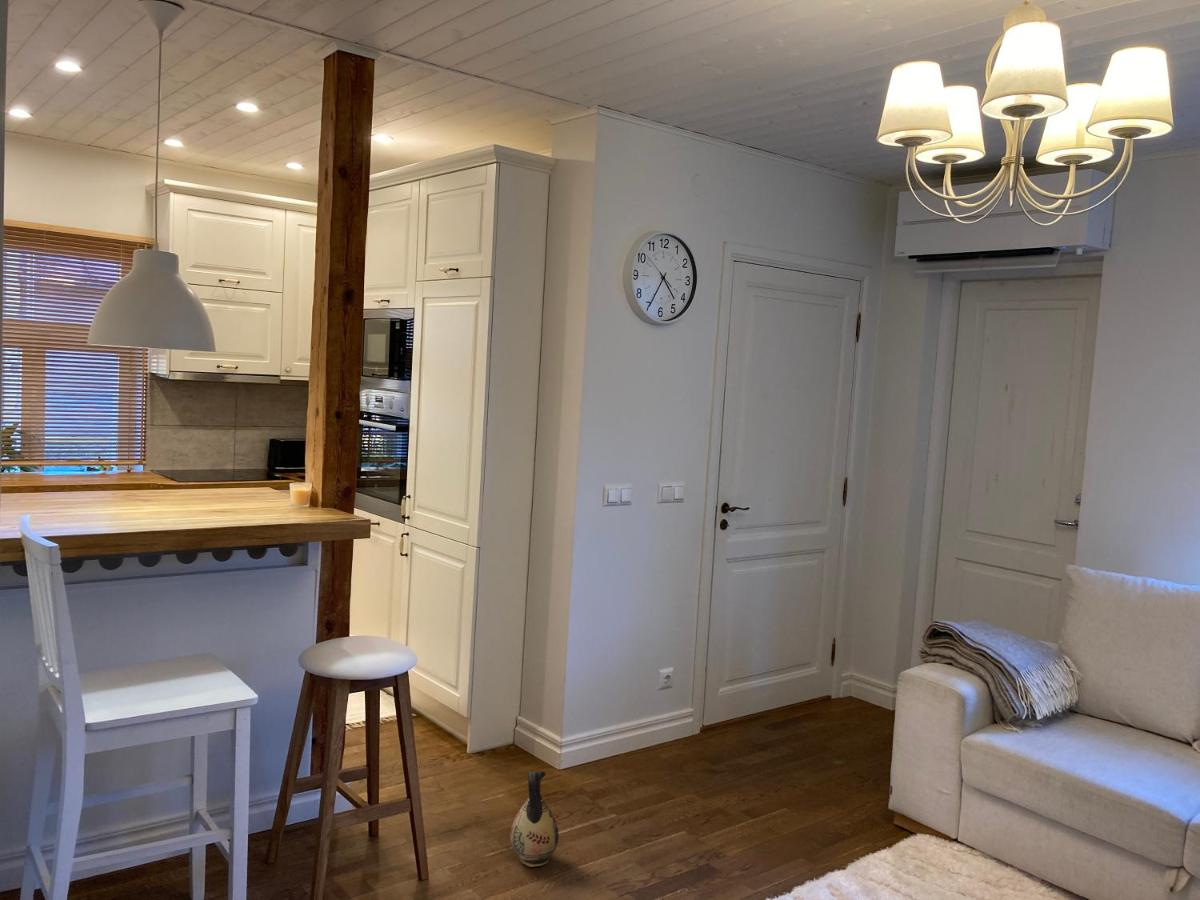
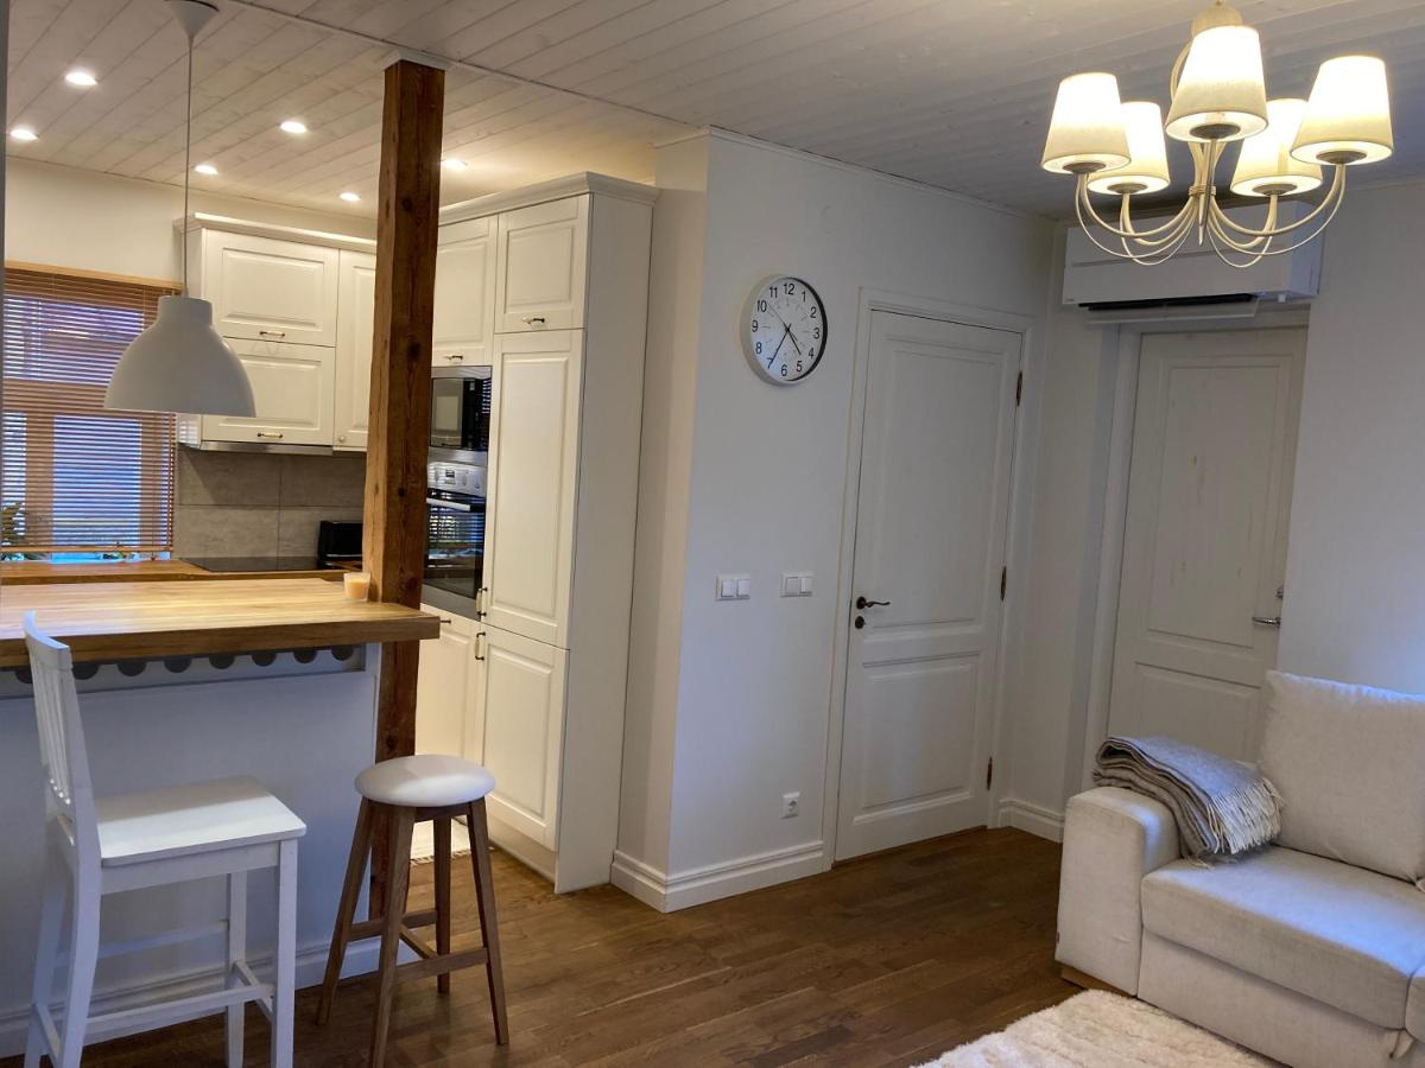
- ceramic jug (535, 815)
